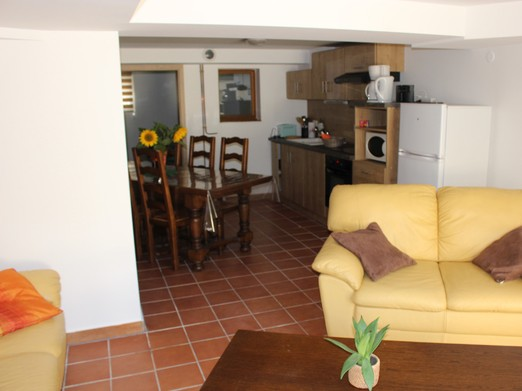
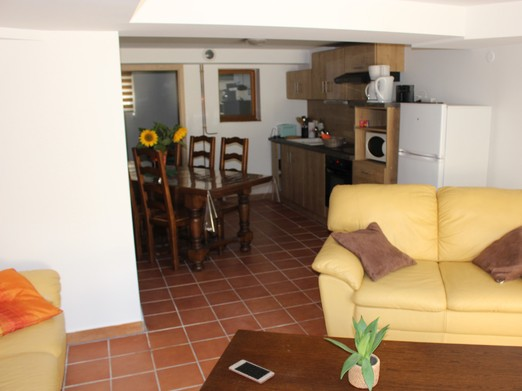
+ cell phone (251, 371)
